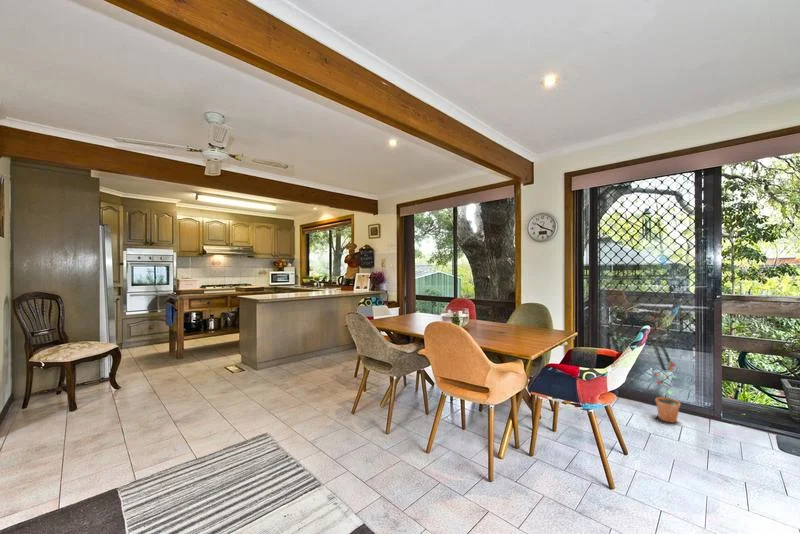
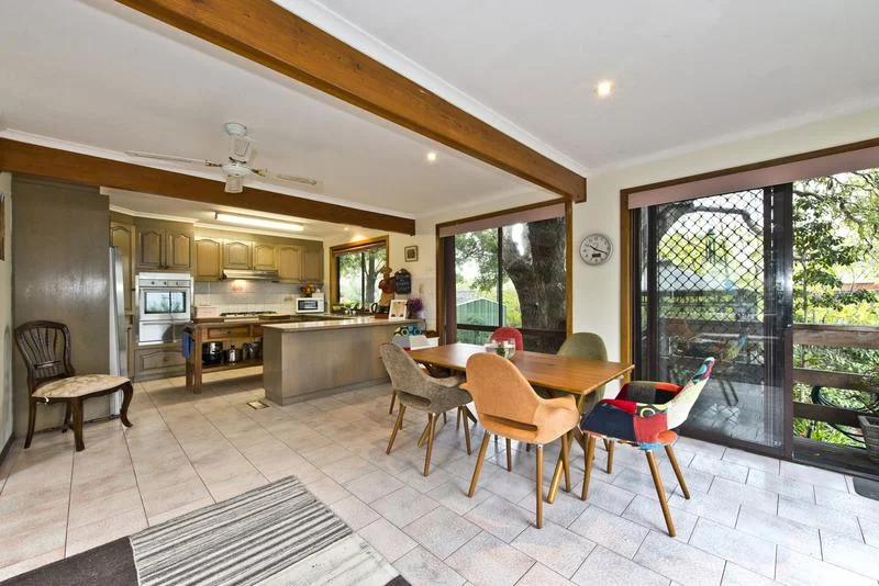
- potted plant (666, 391)
